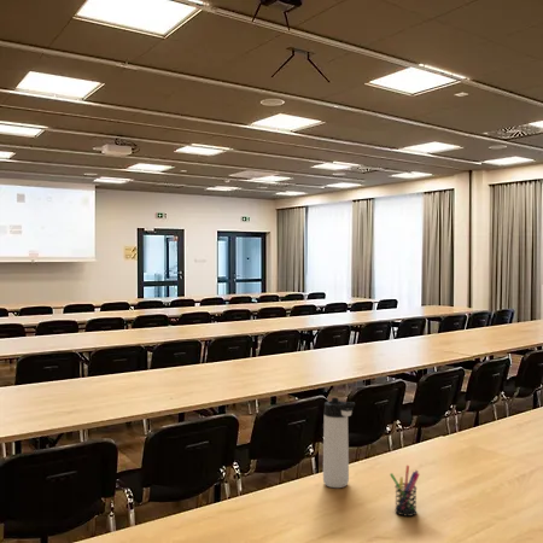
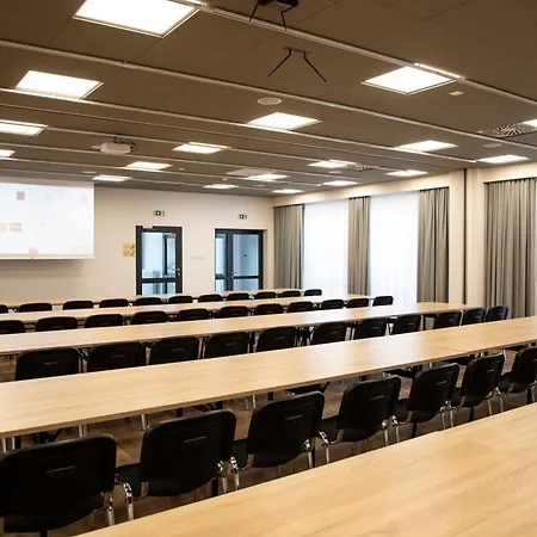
- pen holder (403, 489)
- thermos bottle (339, 442)
